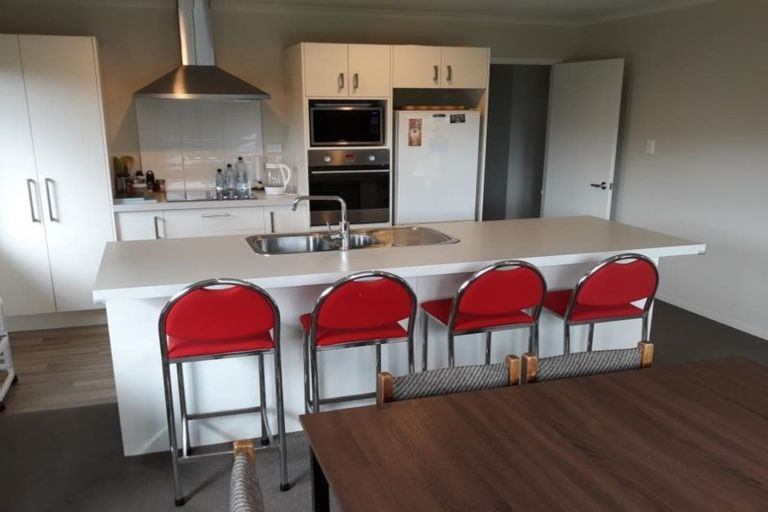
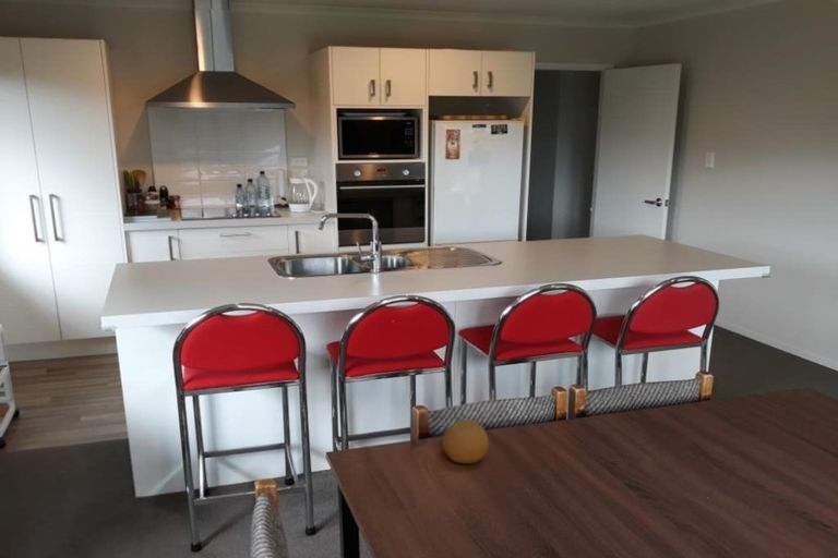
+ fruit (465, 441)
